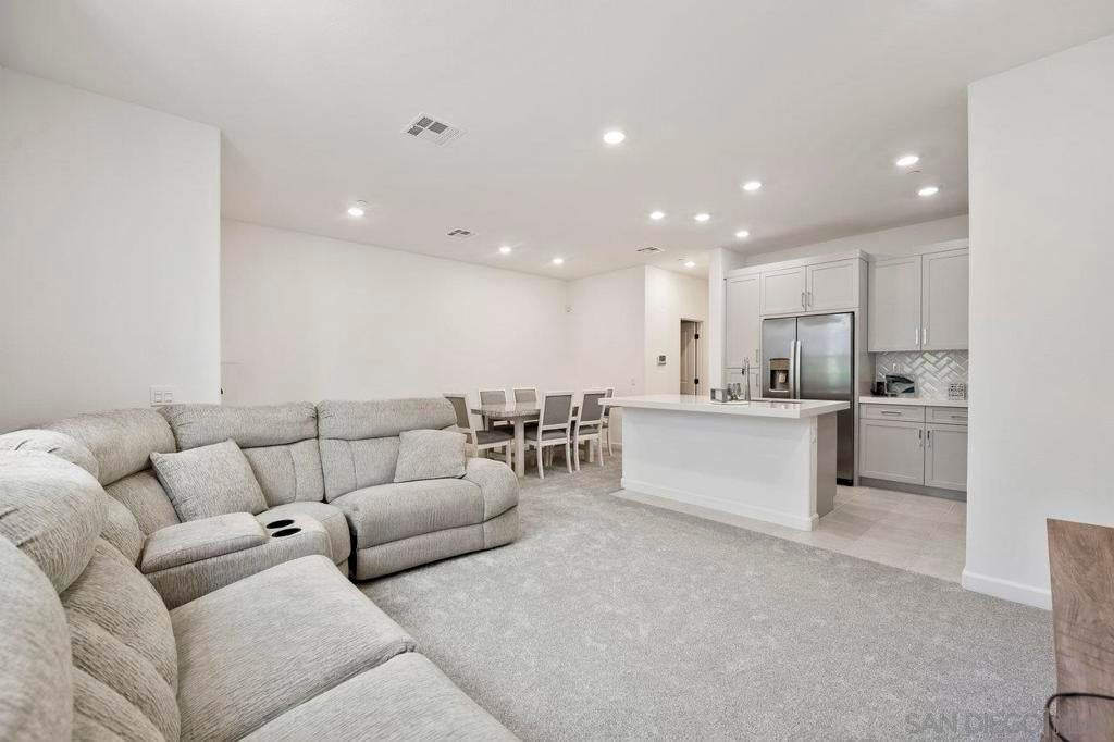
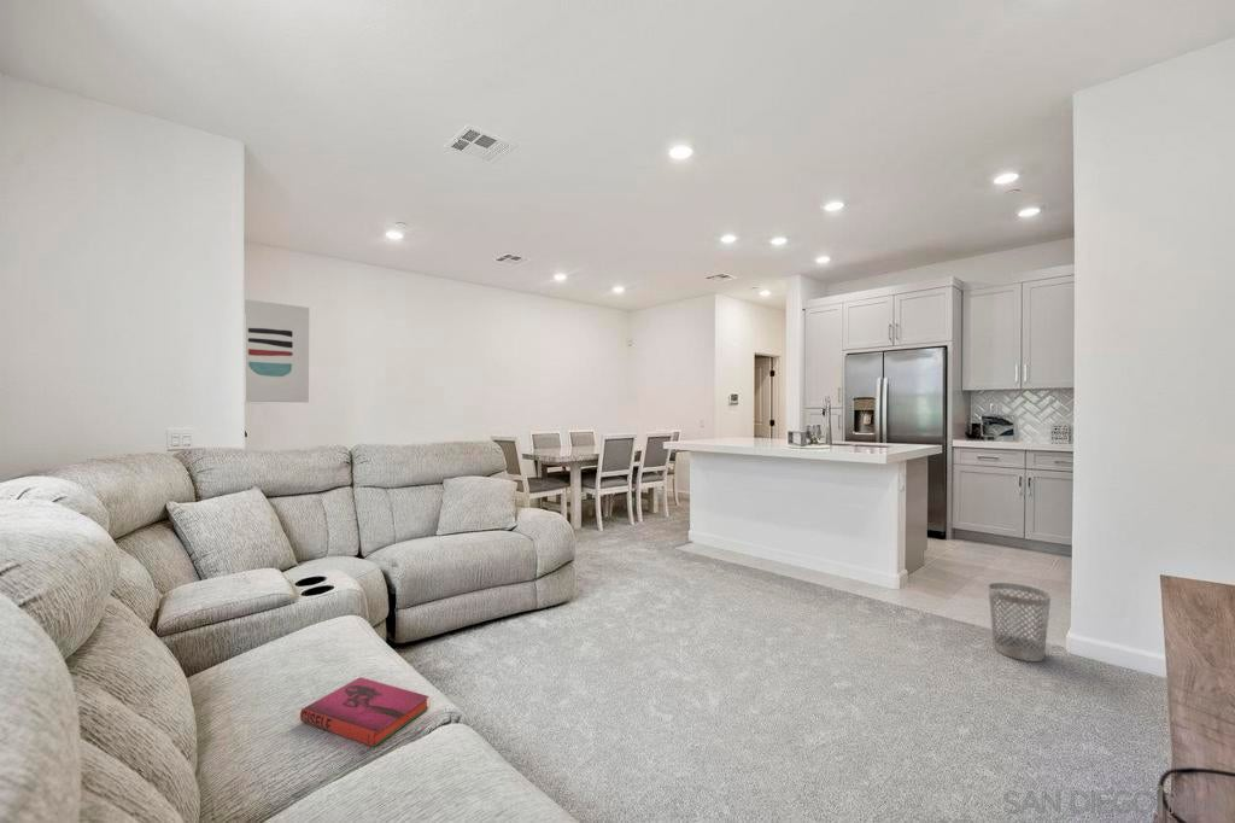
+ wastebasket (1018, 621)
+ hardback book (365, 708)
+ wall art (271, 352)
